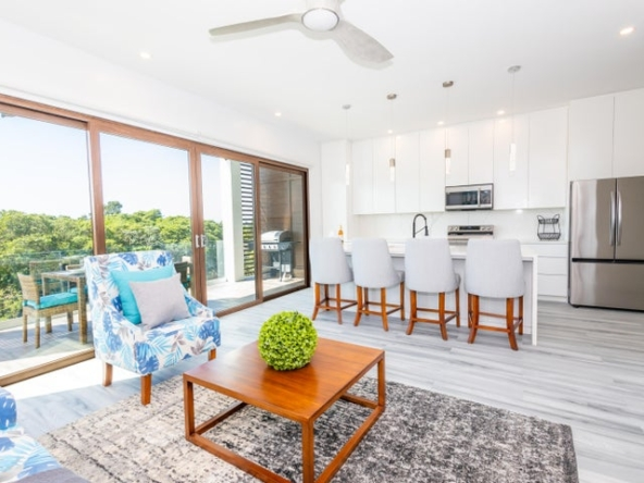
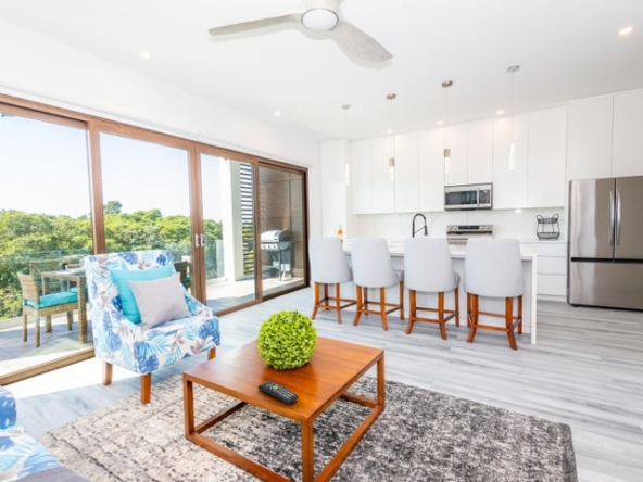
+ remote control (277, 391)
